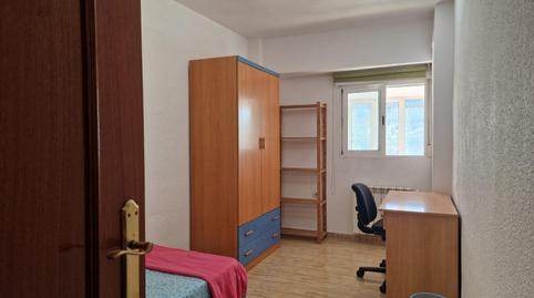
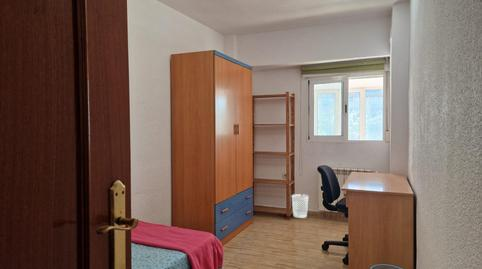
+ wastebasket (300, 206)
